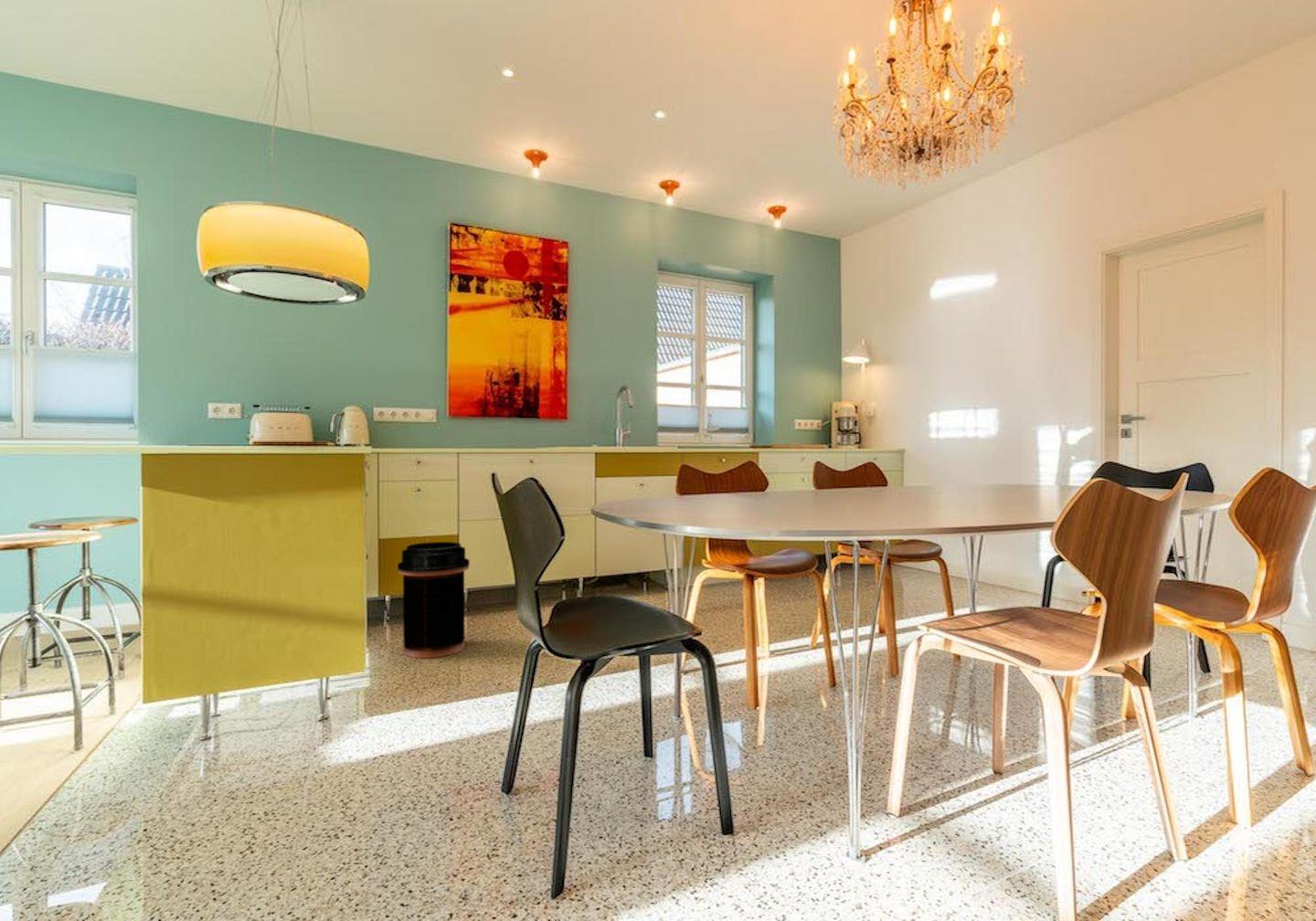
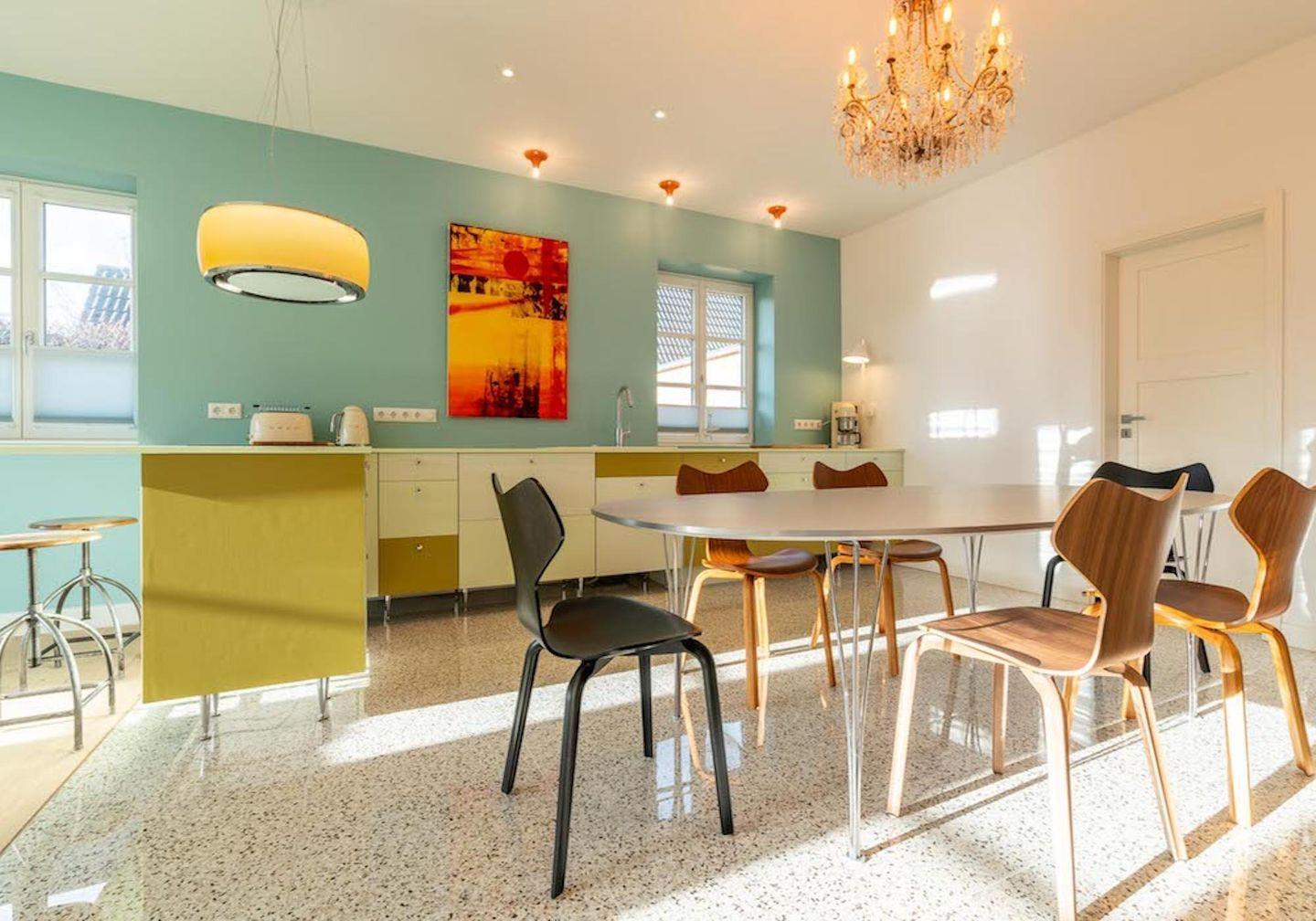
- trash can (434, 597)
